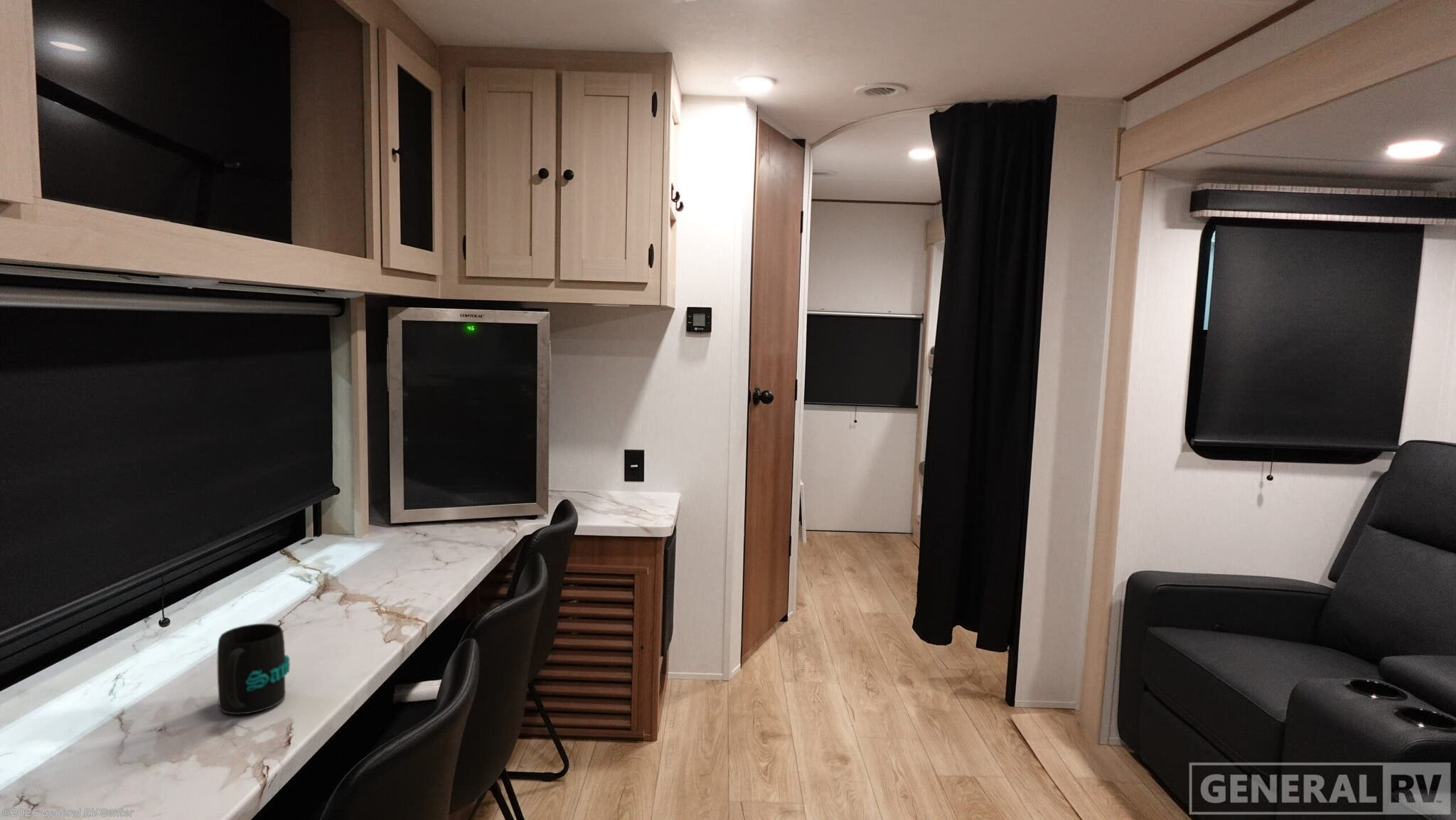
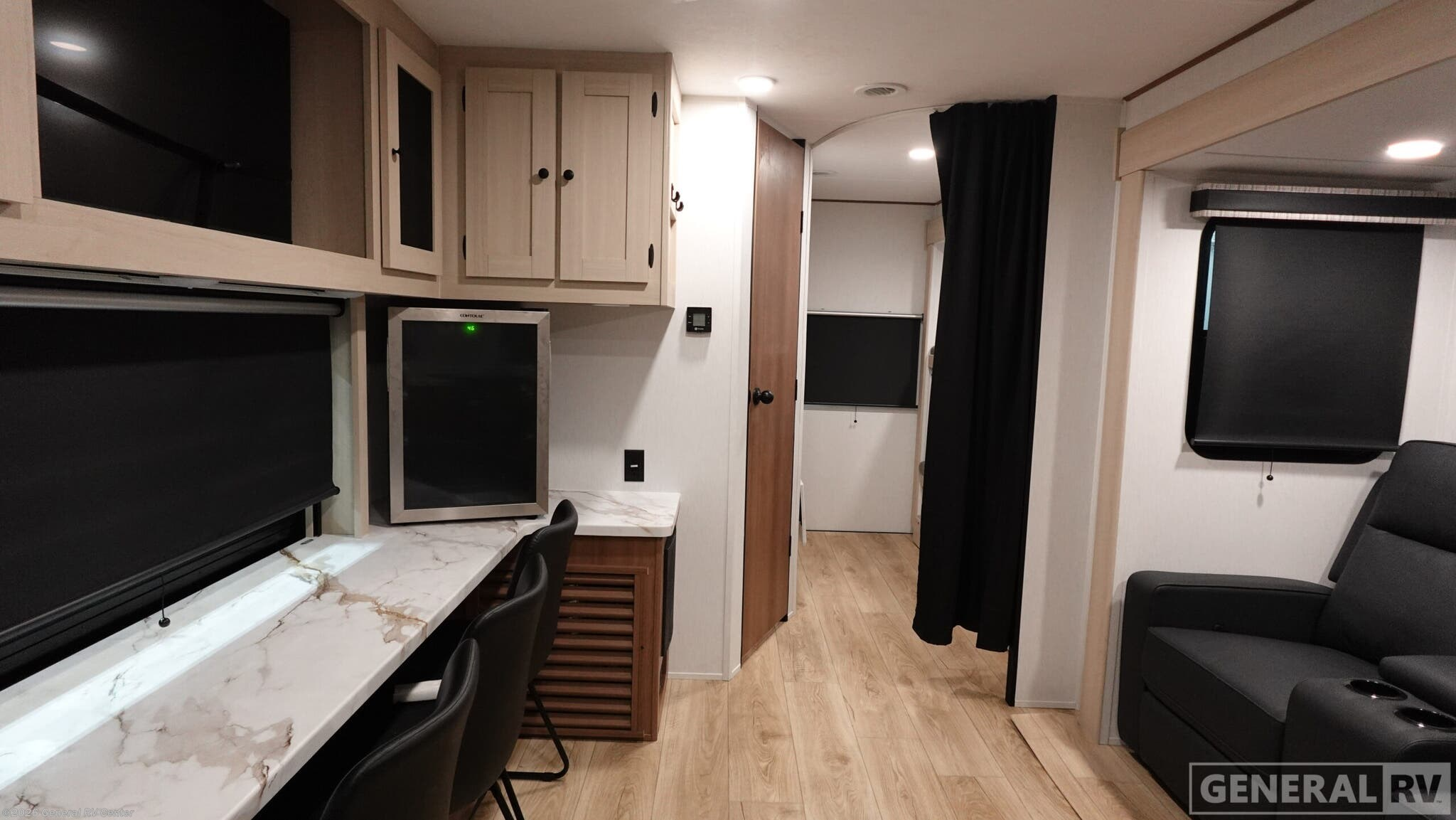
- mug (249, 673)
